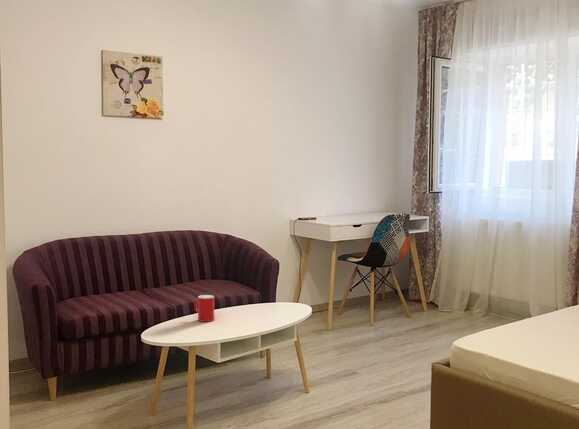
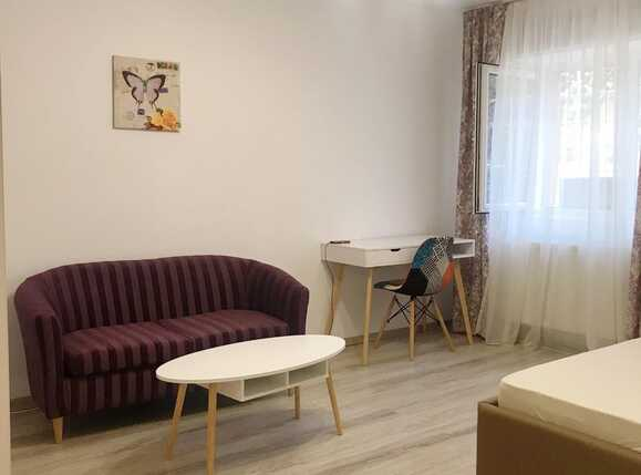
- cup (204, 307)
